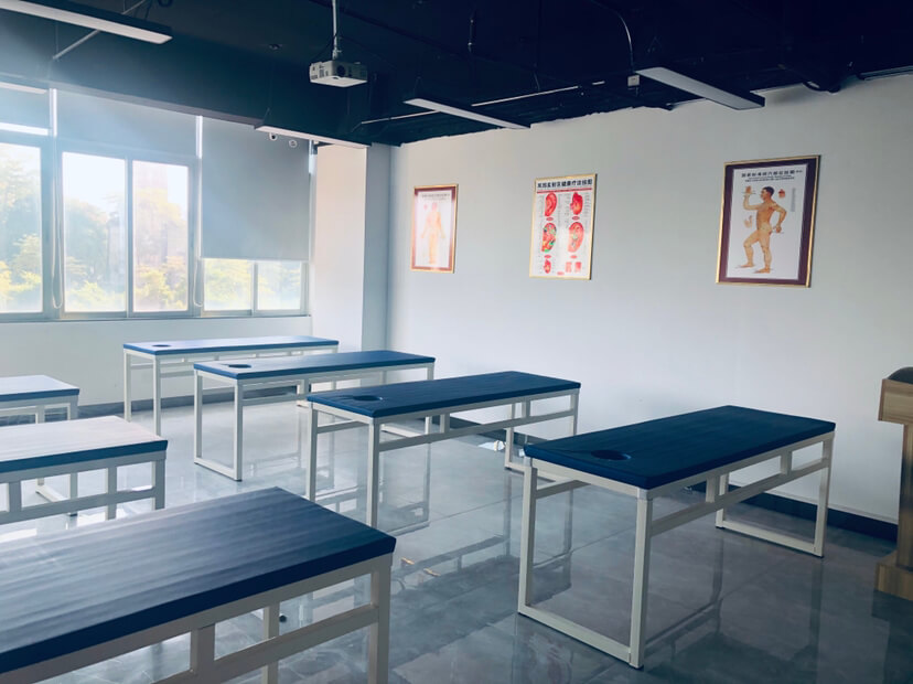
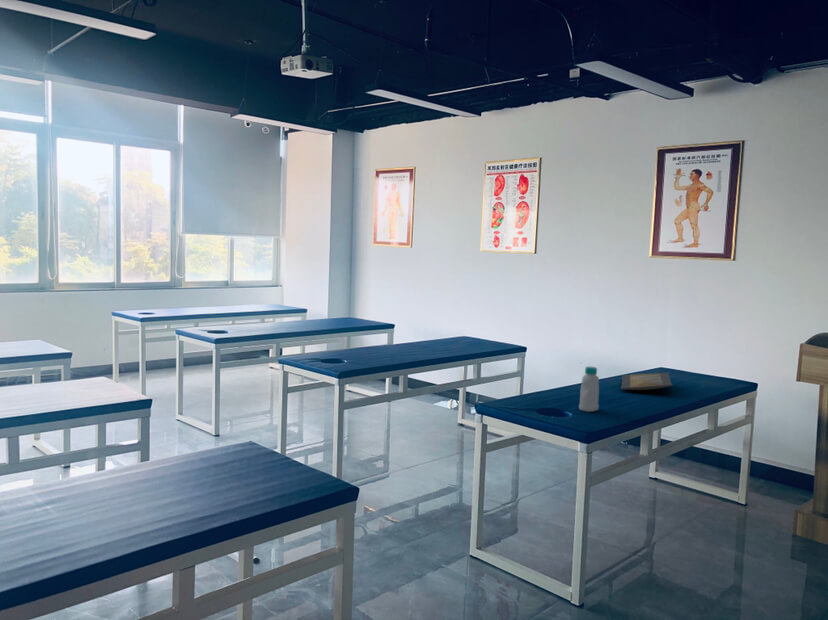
+ hand towel (644, 381)
+ bottle (589, 388)
